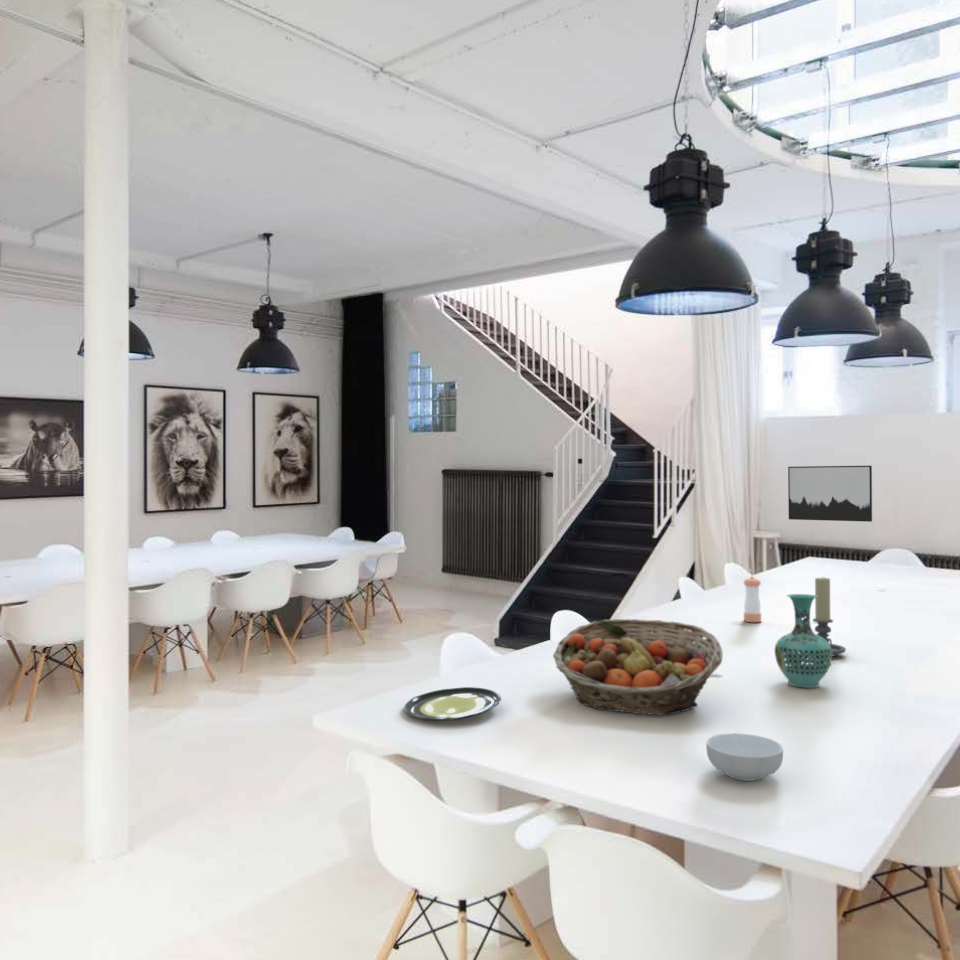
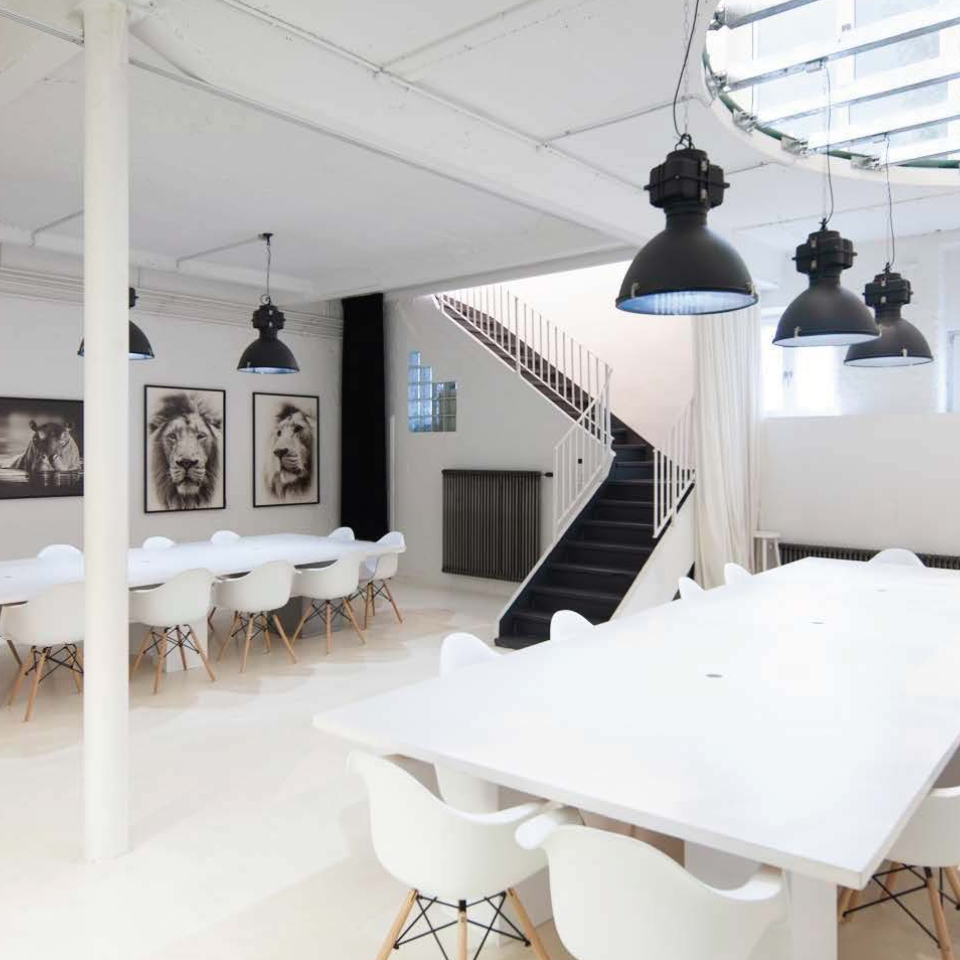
- vase (803, 640)
- fruit basket (636, 664)
- cereal bowl (744, 759)
- wall art (828, 493)
- plate (452, 704)
- candle holder (824, 614)
- pepper shaker (752, 598)
